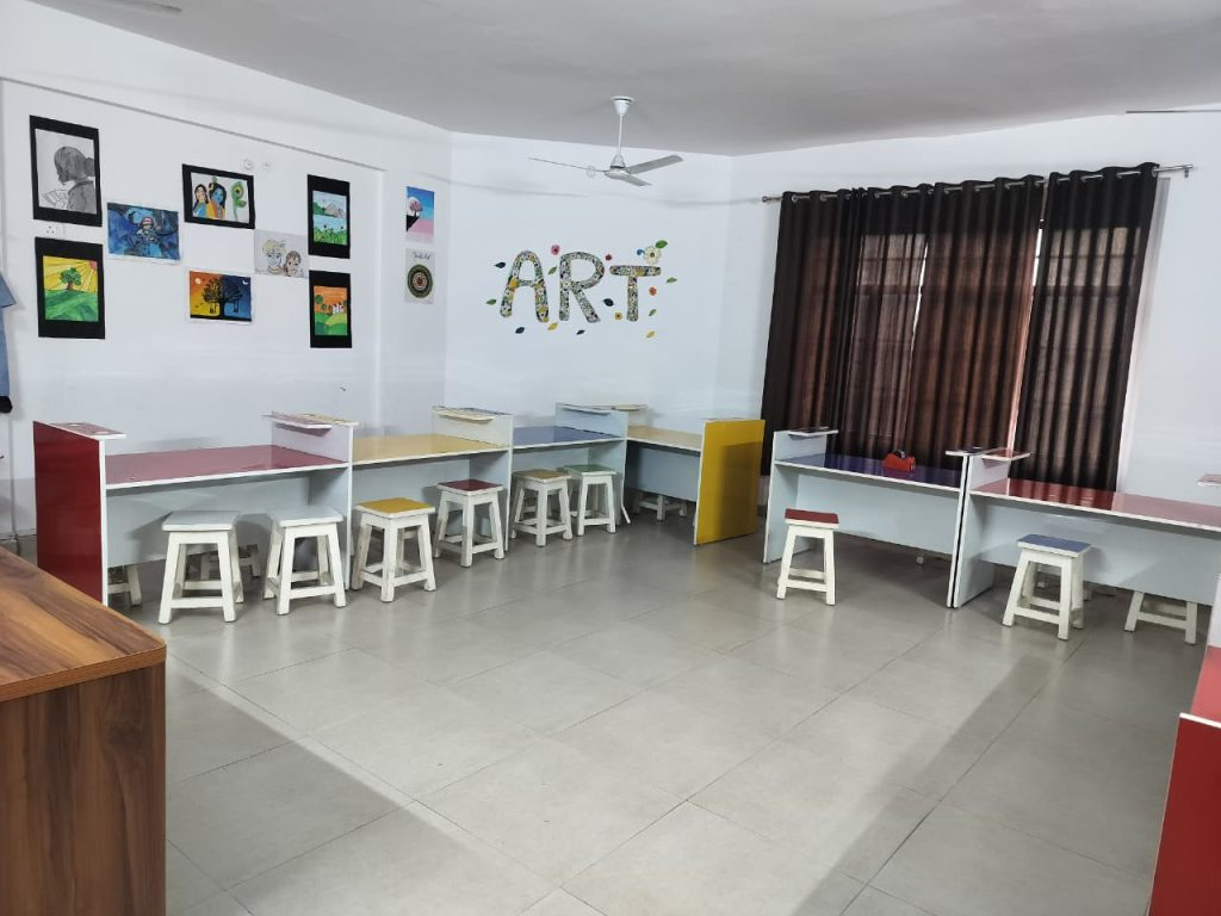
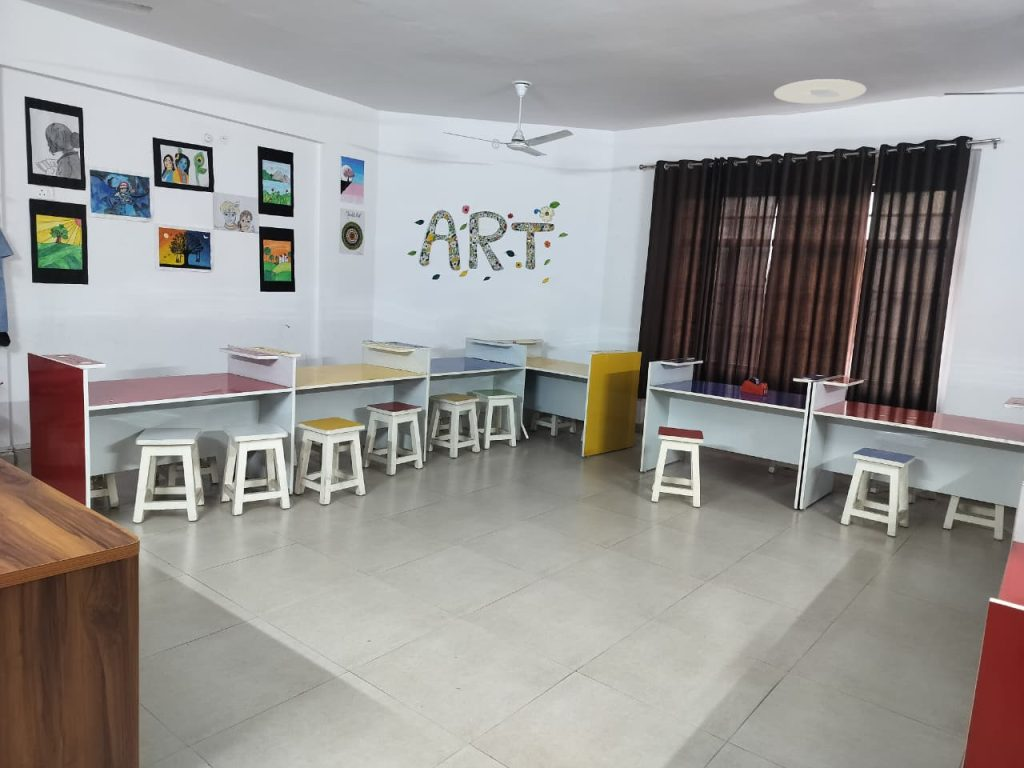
+ ceiling light (819, 87)
